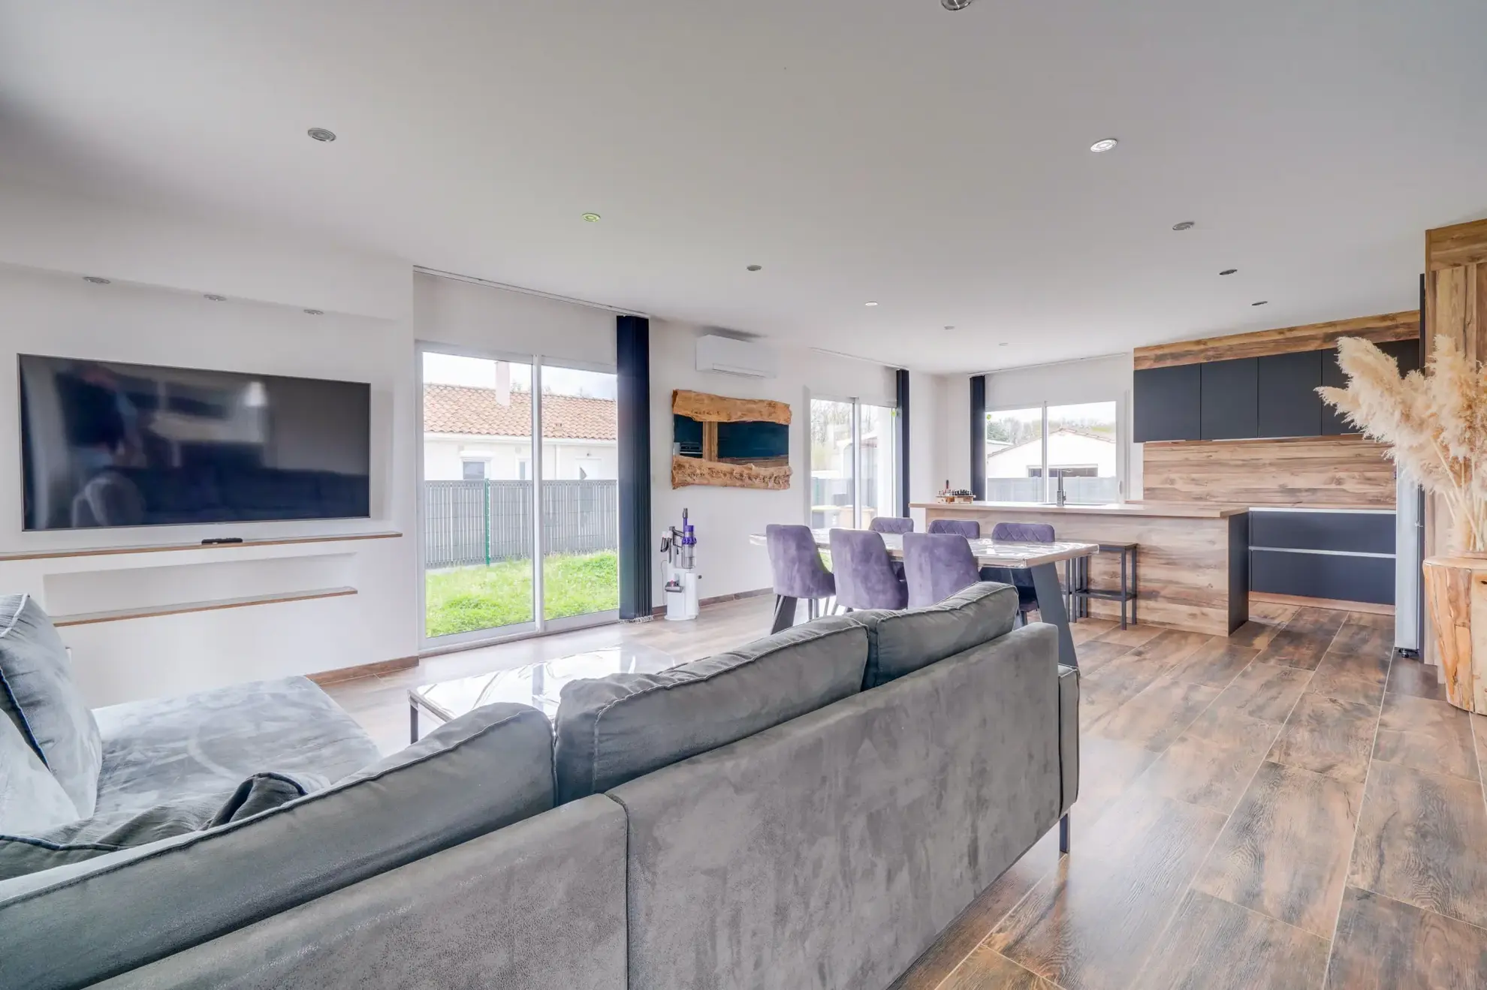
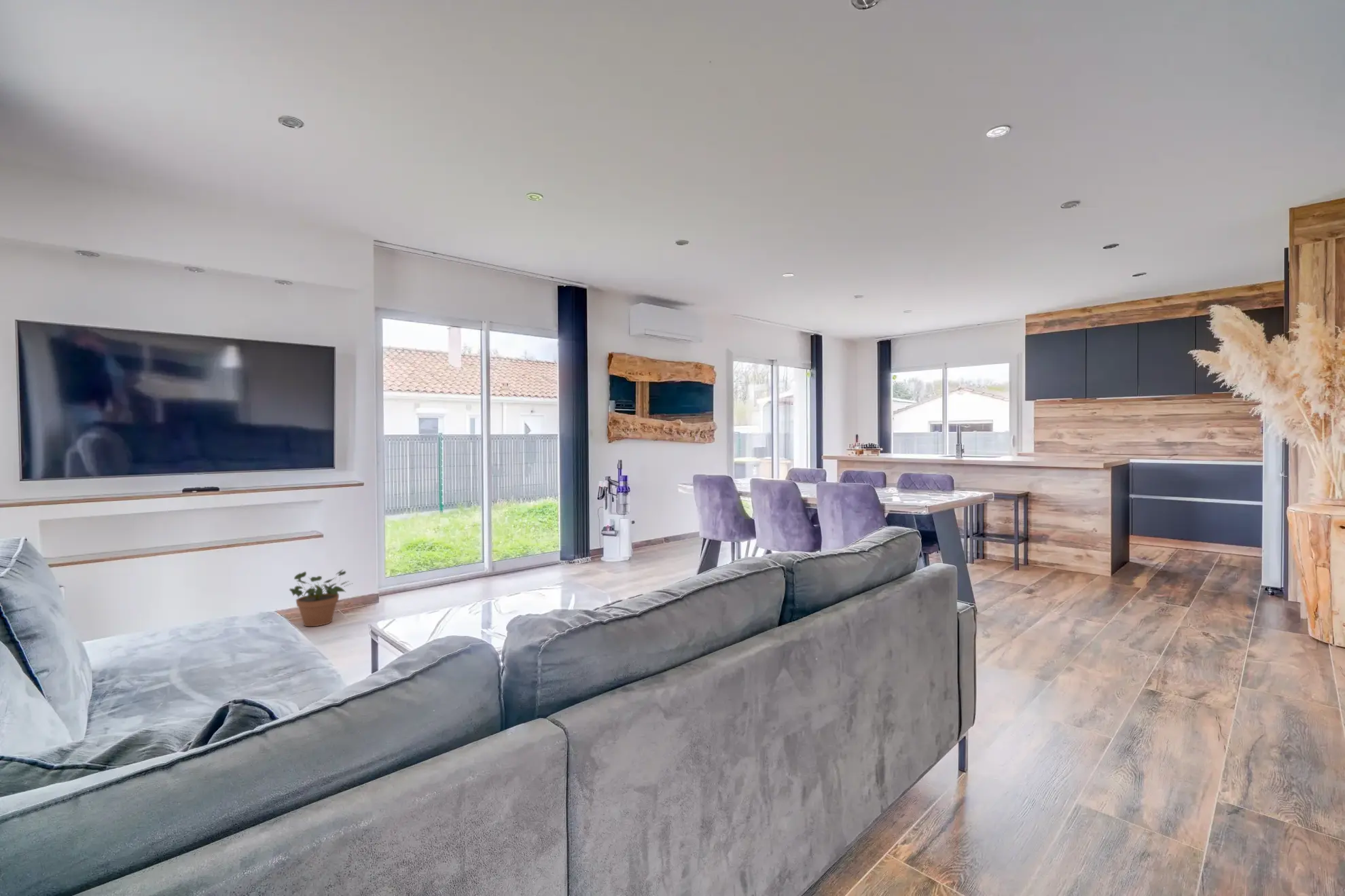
+ potted plant (322, 596)
